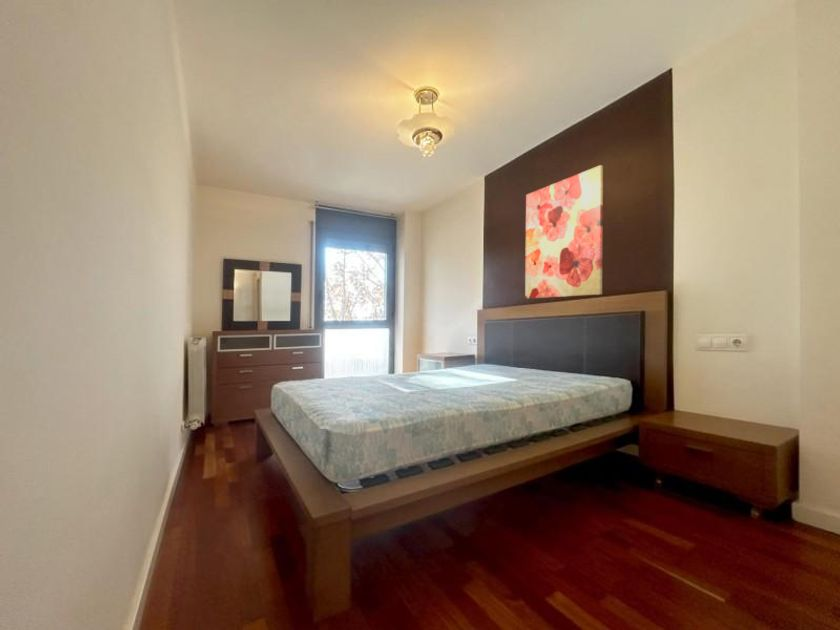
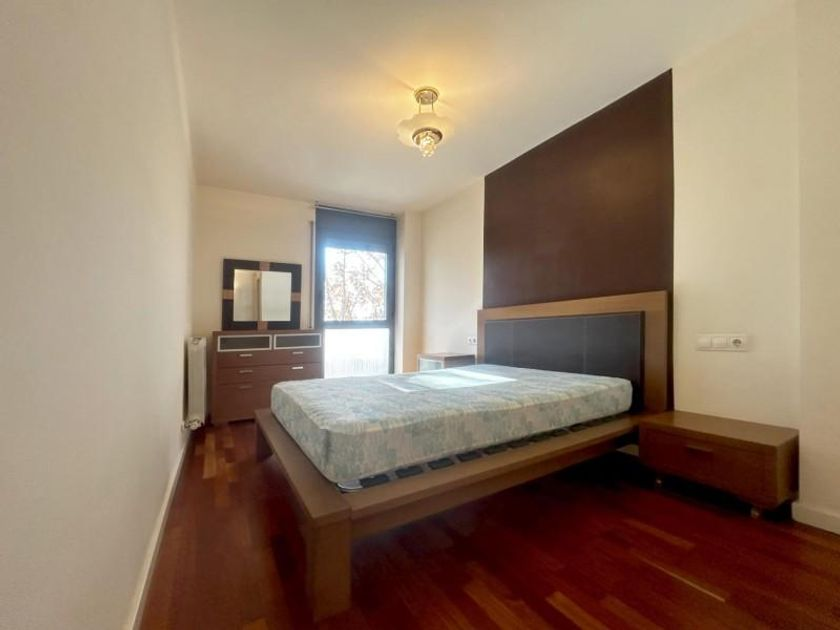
- wall art (559, 239)
